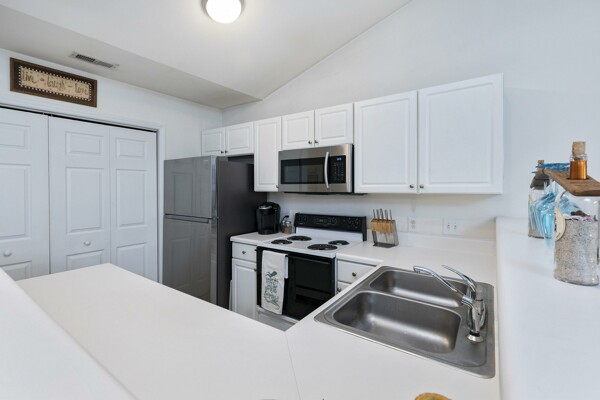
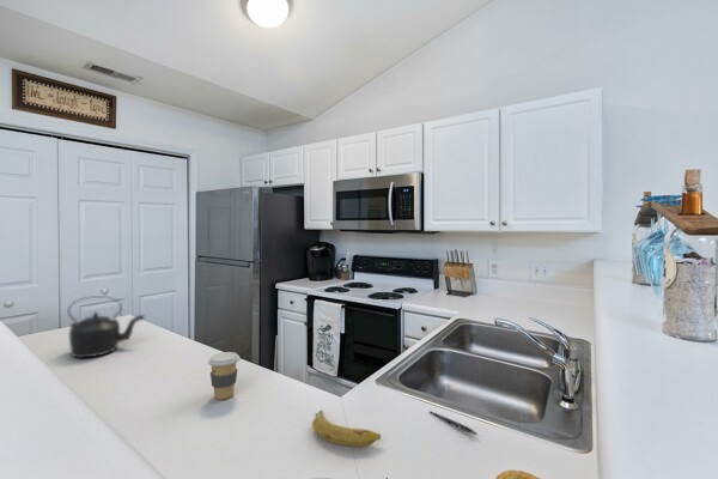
+ fruit (339, 426)
+ kettle (108, 322)
+ pen (451, 420)
+ coffee cup (224, 375)
